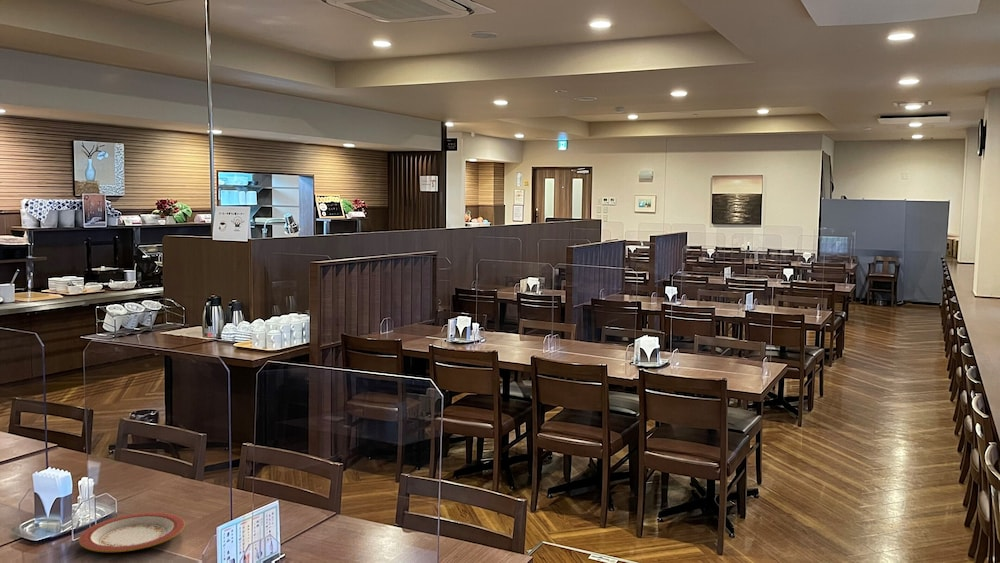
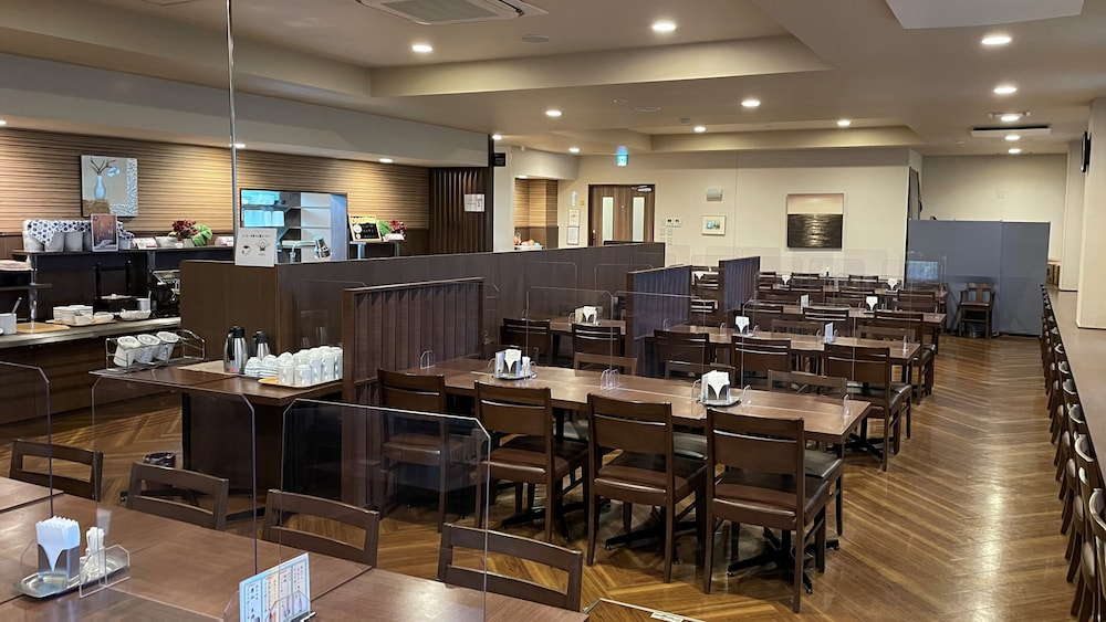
- plate (133, 534)
